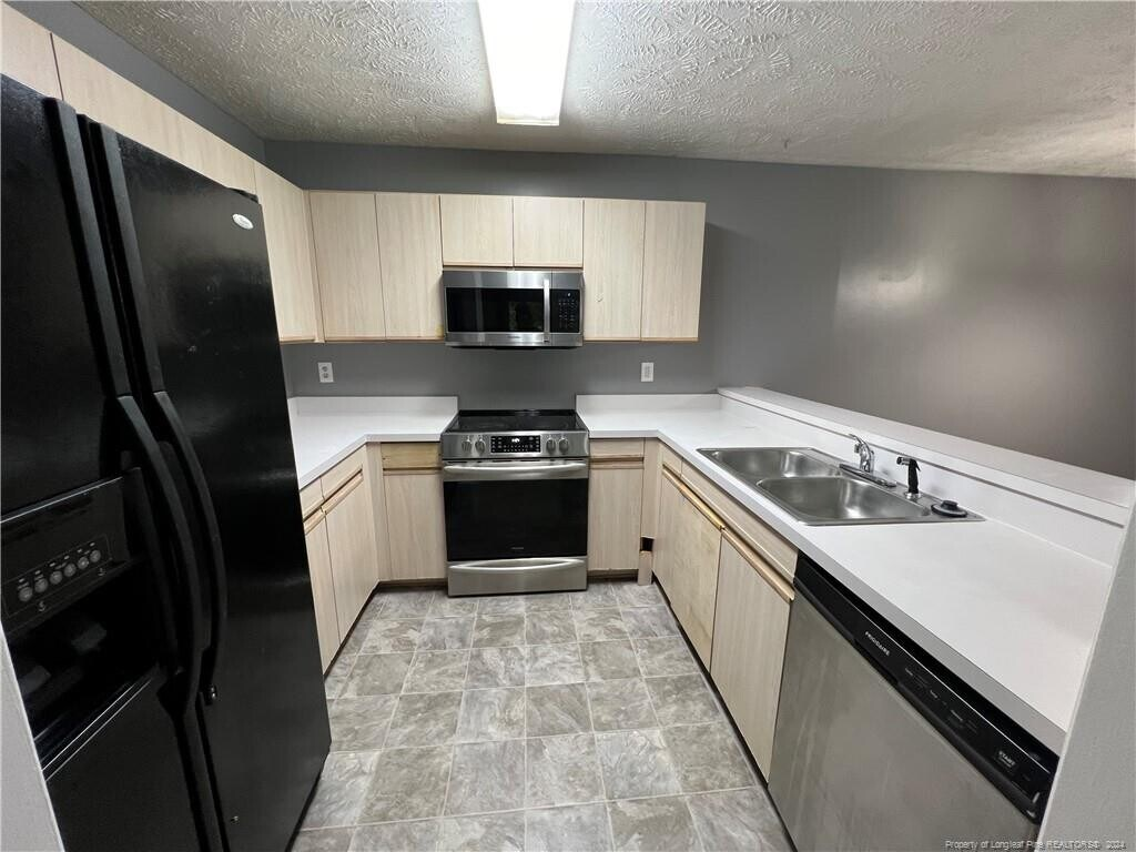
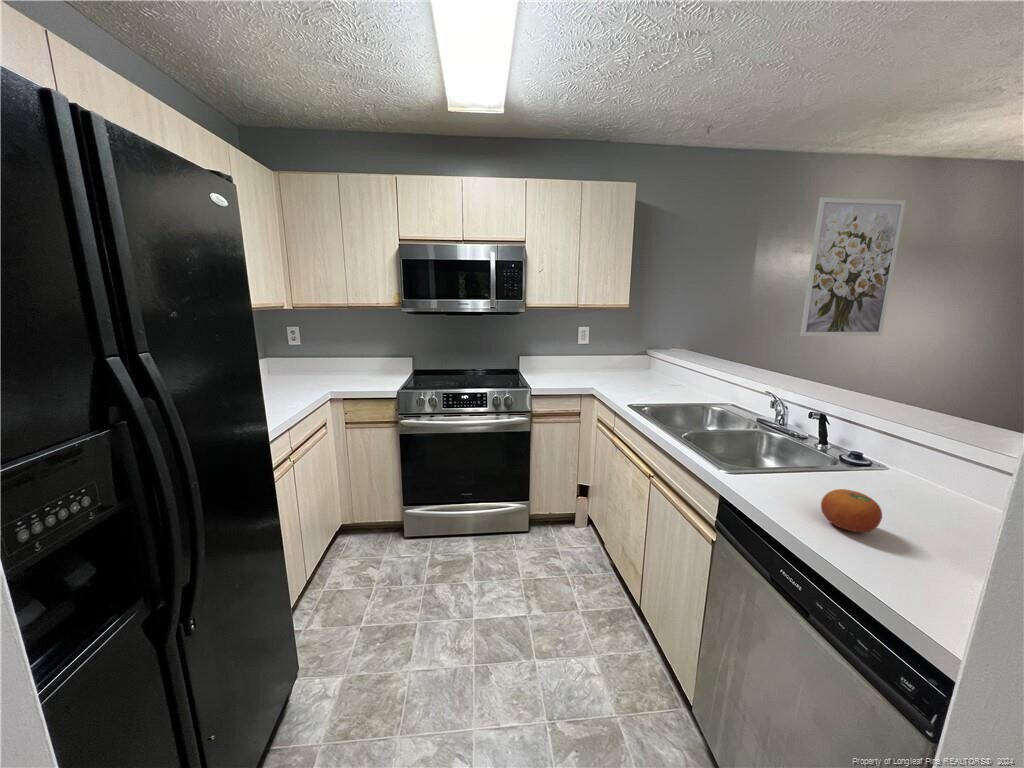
+ wall art (851, 269)
+ fruit (850, 510)
